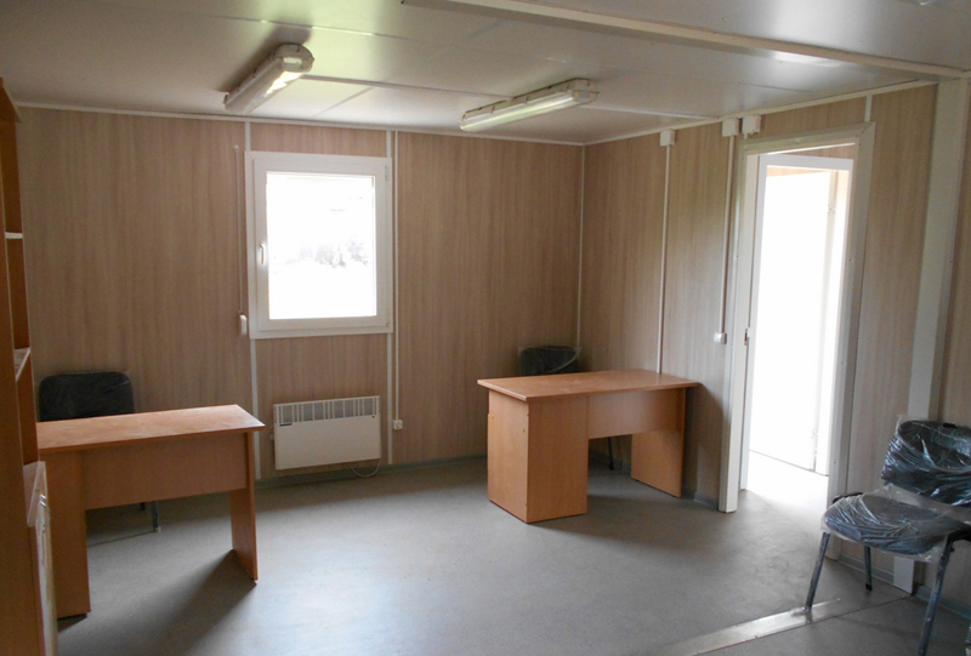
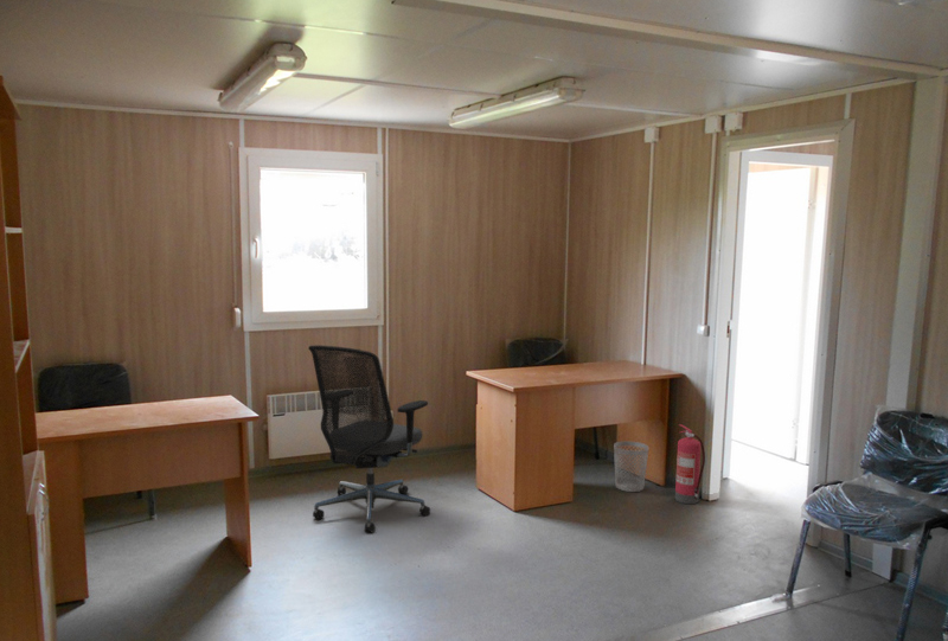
+ office chair (373, 425)
+ wastebasket (630, 467)
+ fire extinguisher (690, 464)
